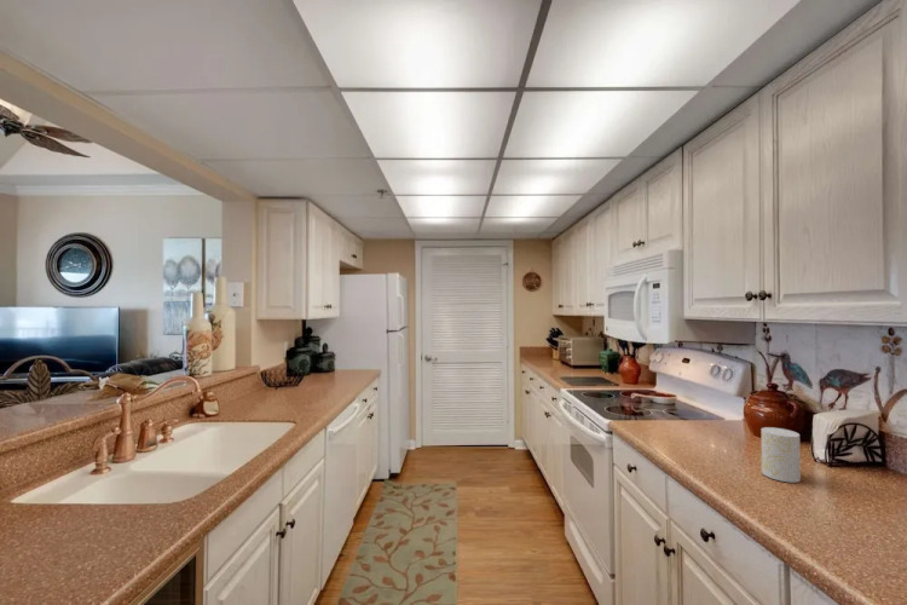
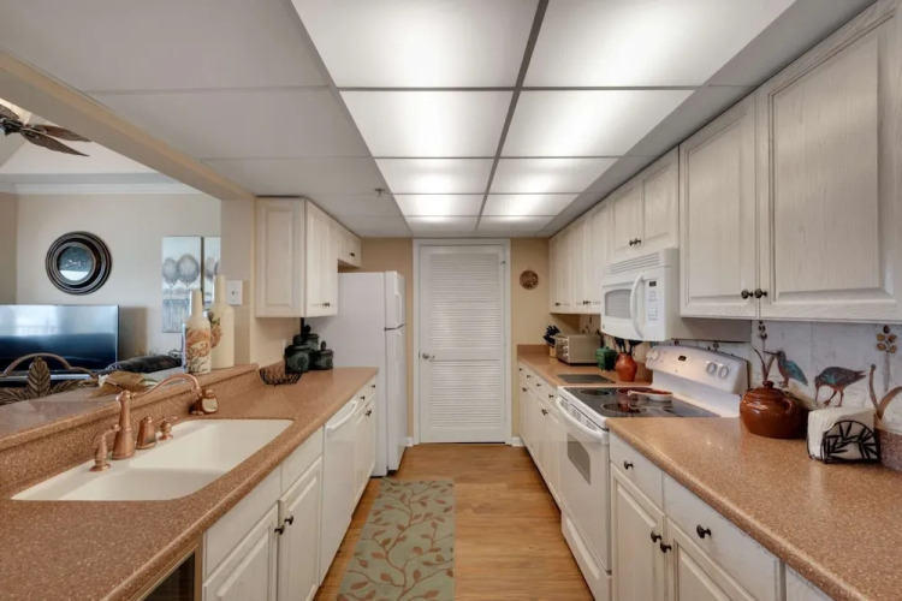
- cup (780, 454)
